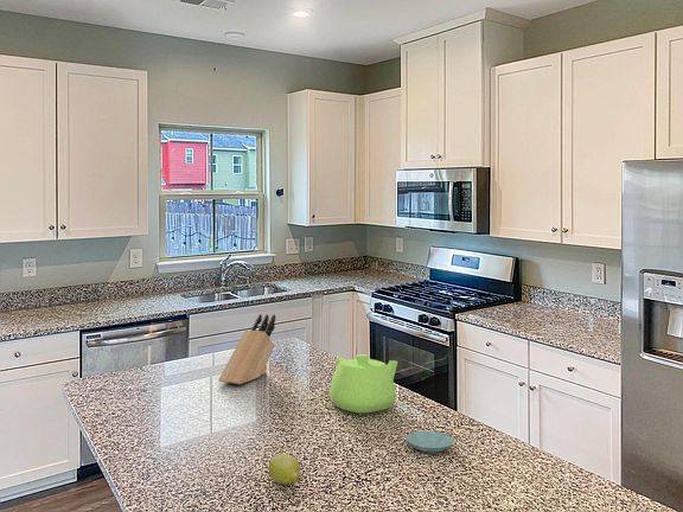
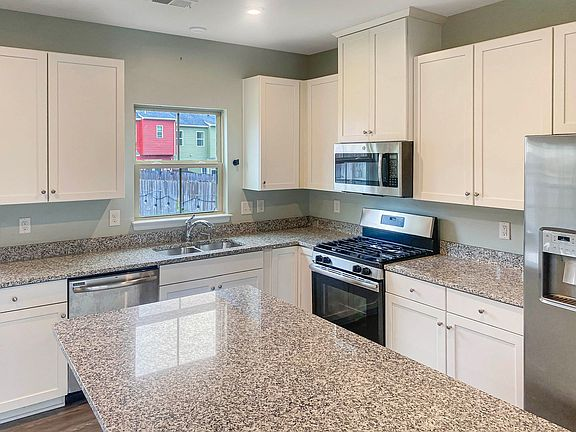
- teapot (364, 378)
- fruit (285, 469)
- saucer (429, 443)
- knife block (250, 346)
